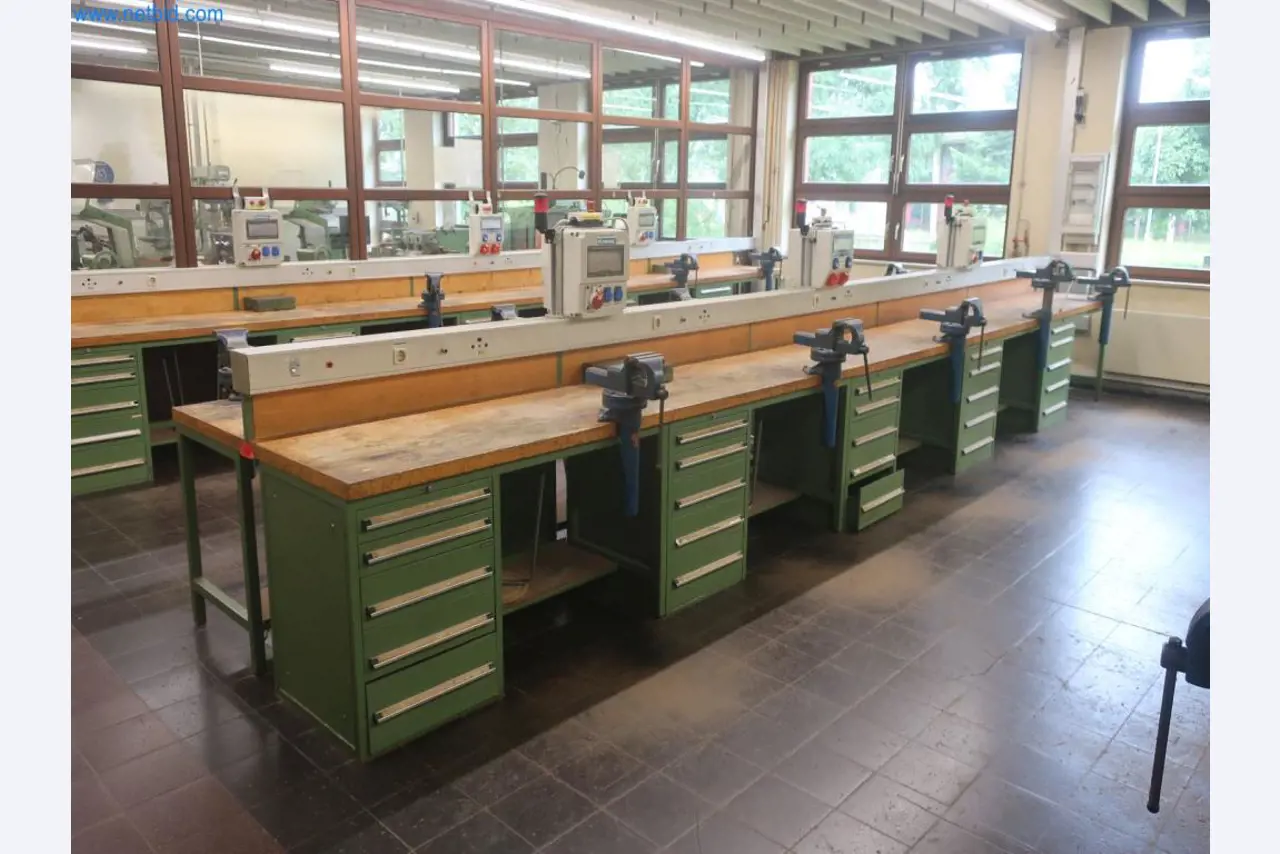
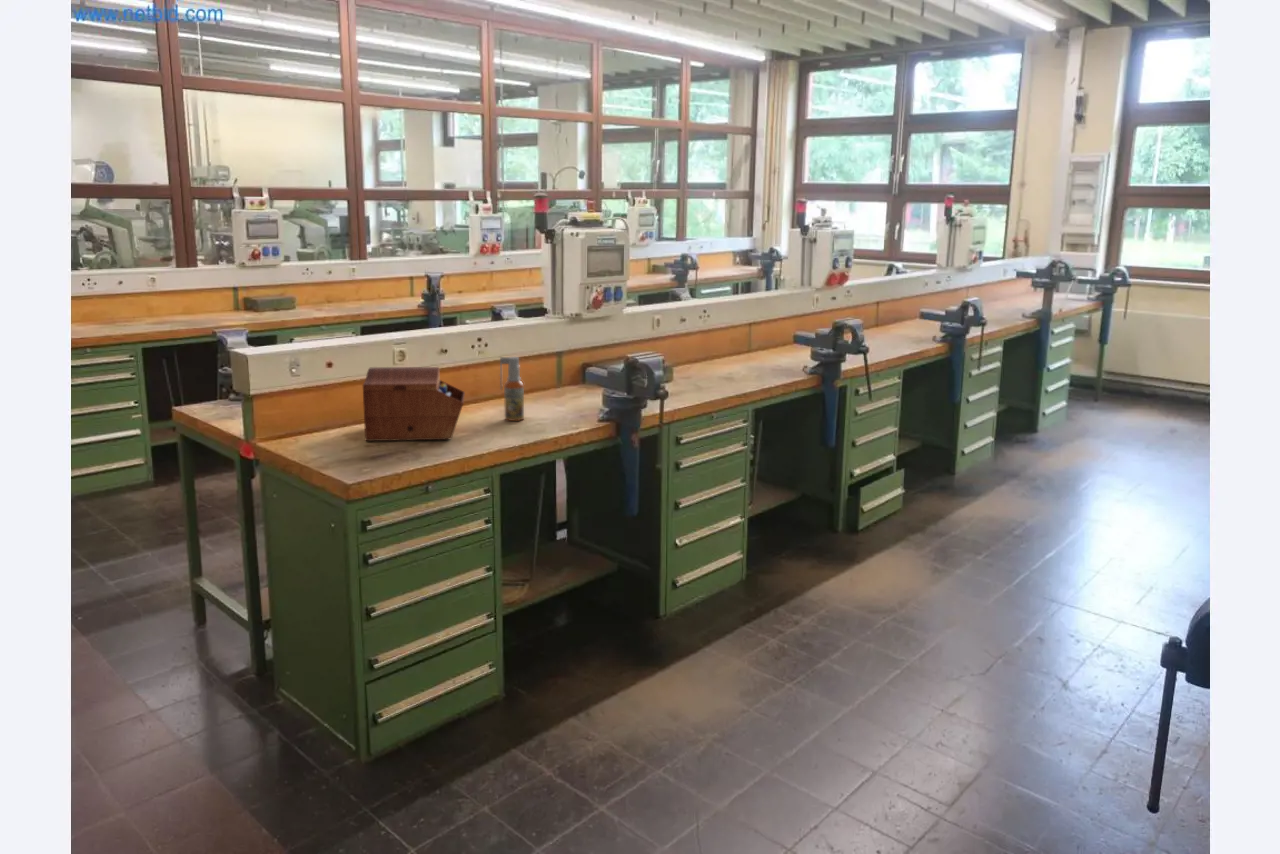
+ sewing box (416, 402)
+ spray bottle (512, 388)
